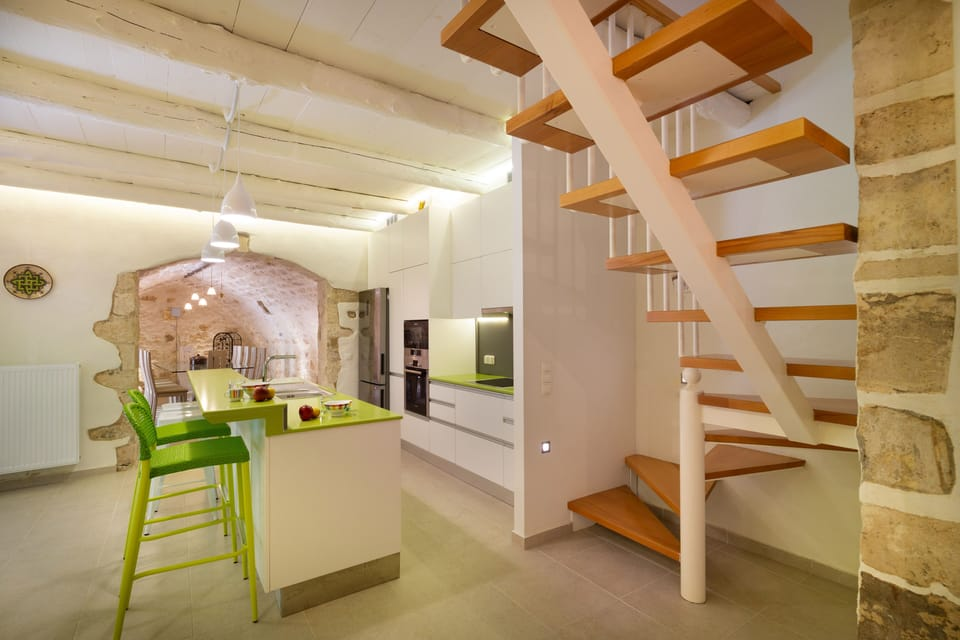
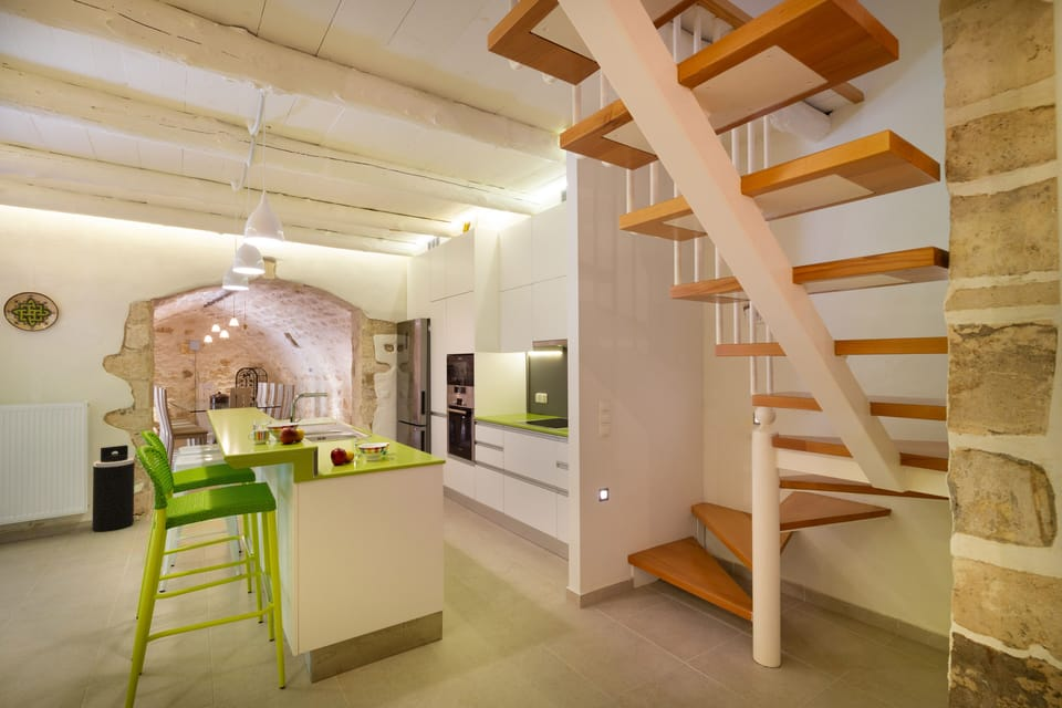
+ trash can (114, 486)
